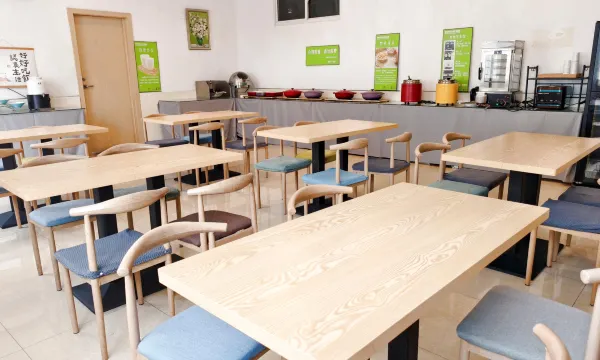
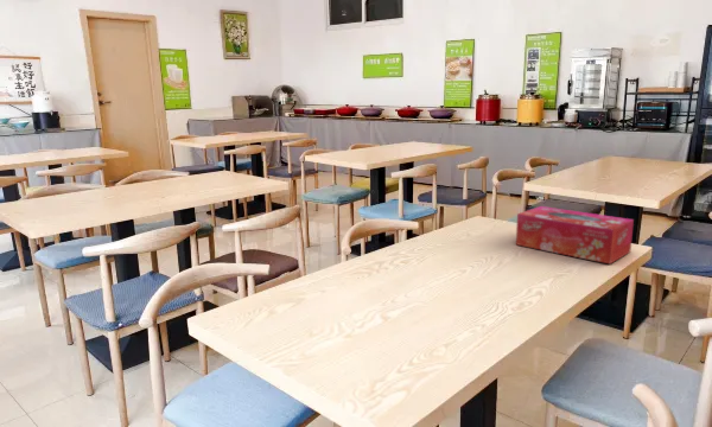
+ tissue box (572, 232)
